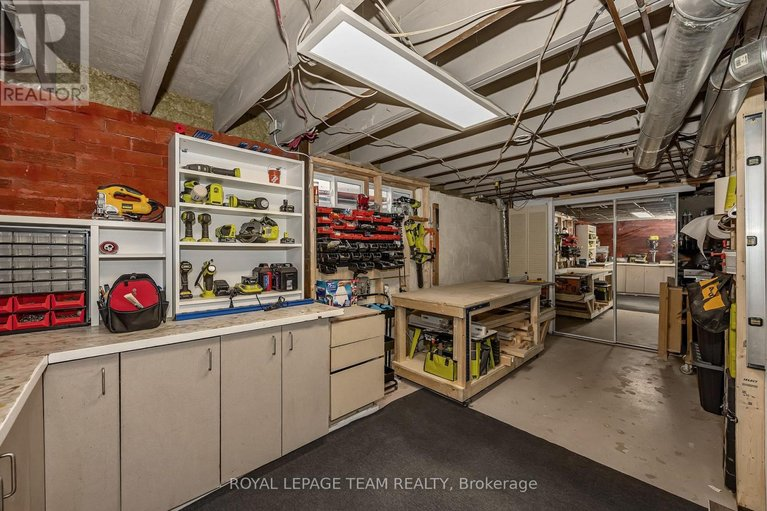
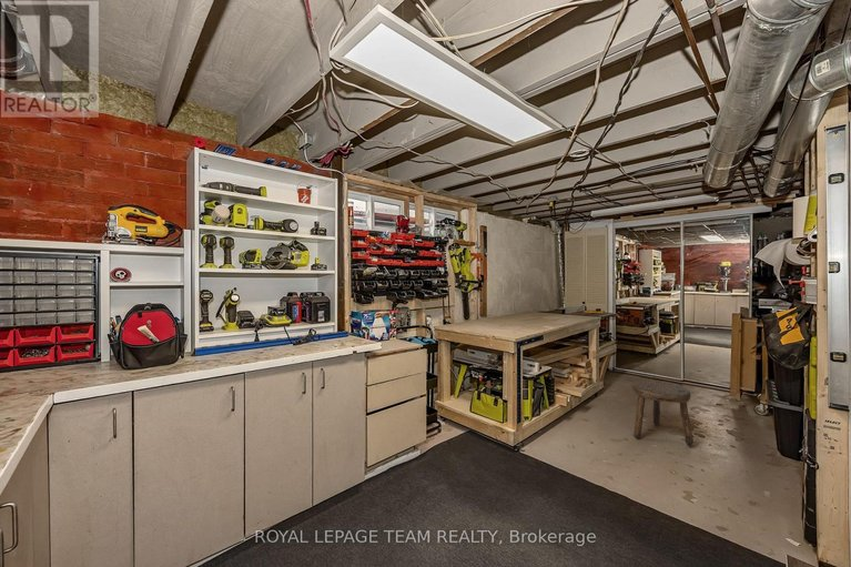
+ stool (659, 409)
